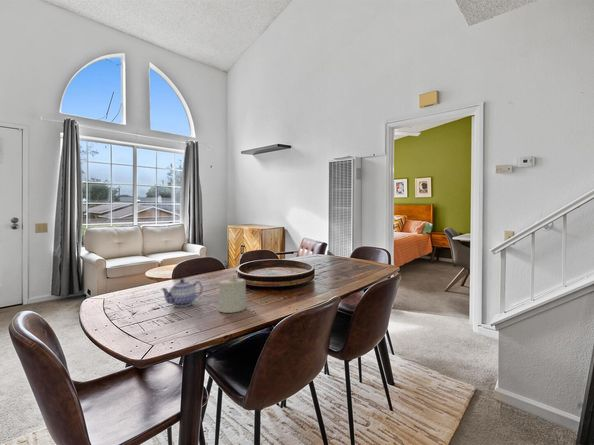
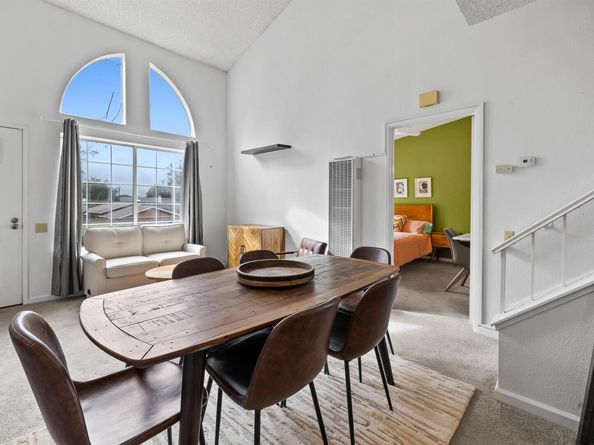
- candle (232, 292)
- teapot (182, 291)
